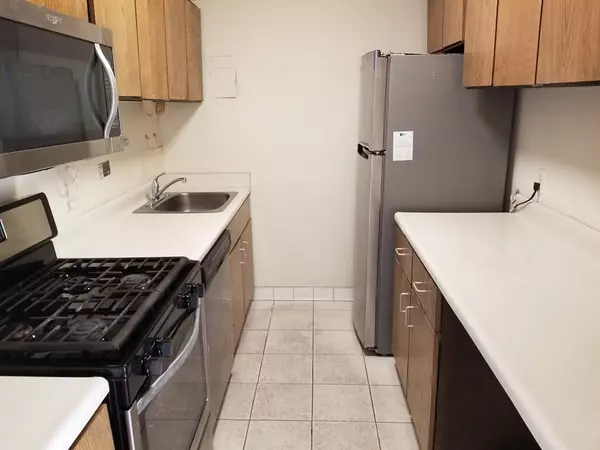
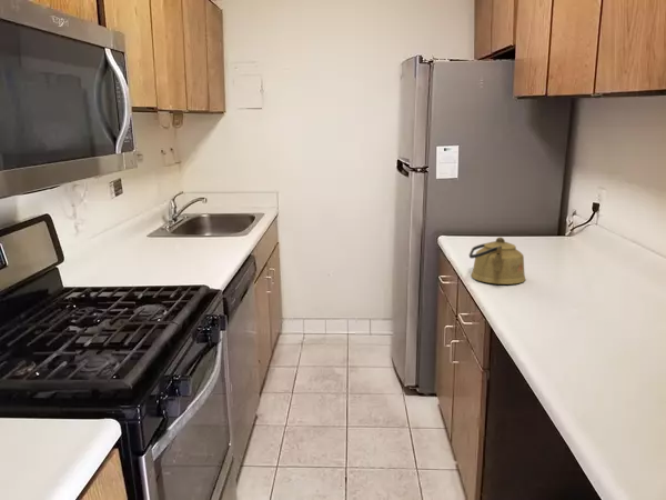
+ kettle (497, 258)
